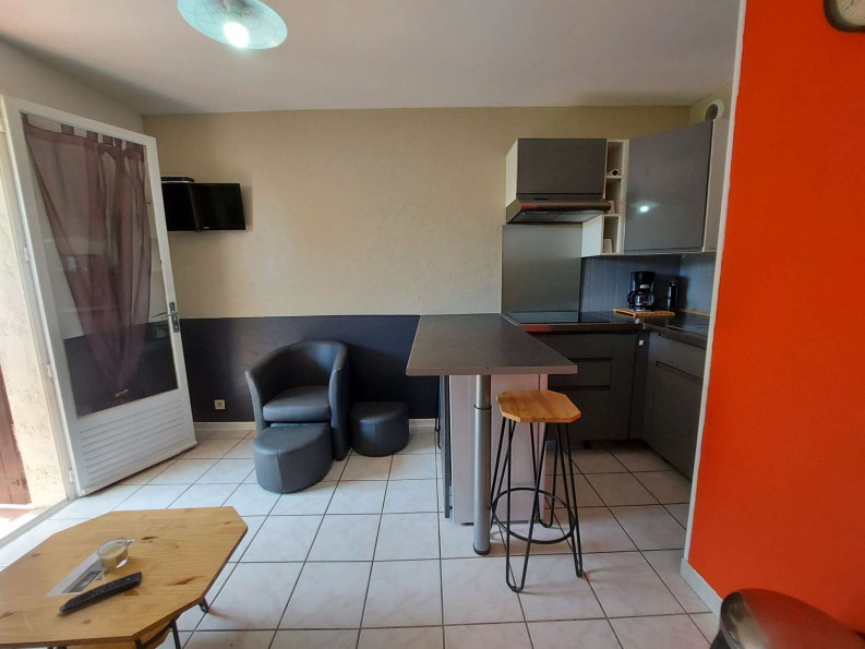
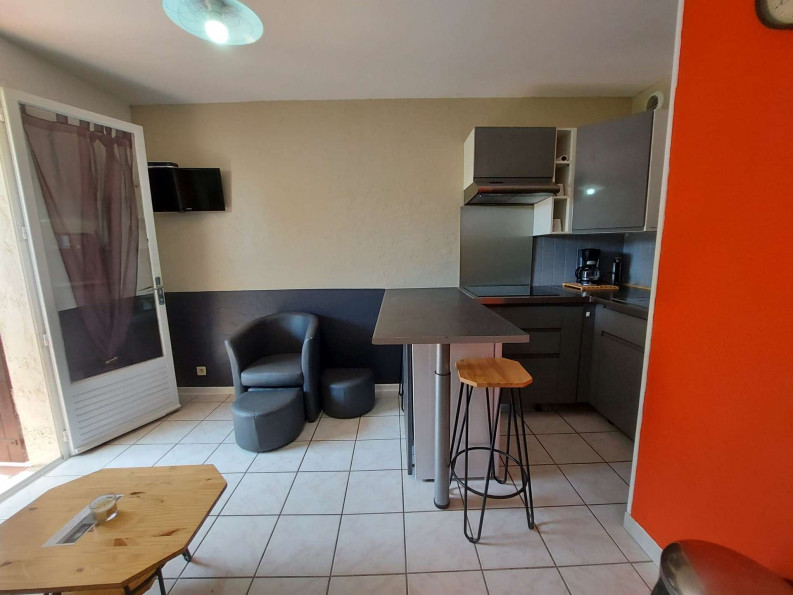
- remote control (101, 591)
